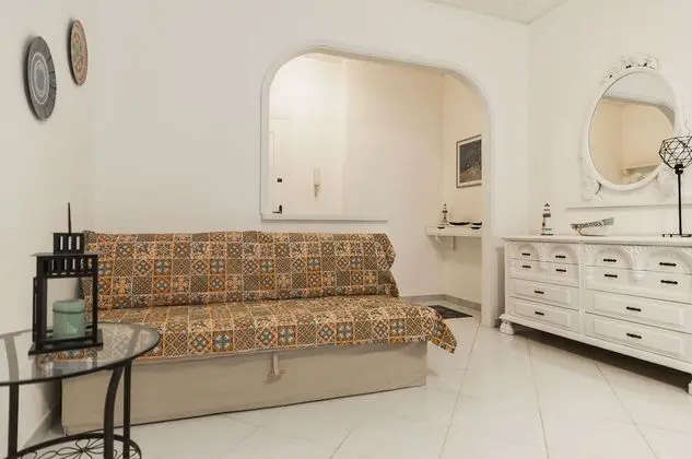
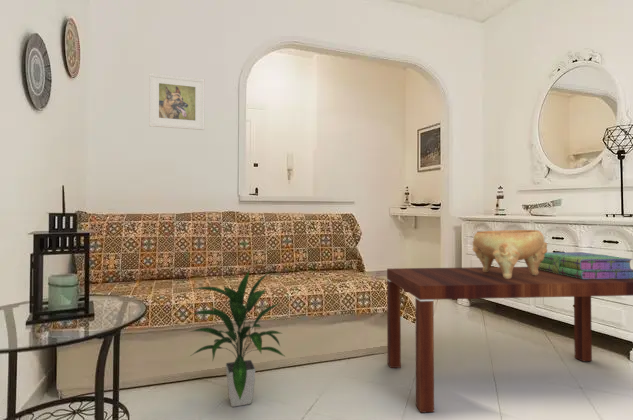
+ stack of books (581, 264)
+ coffee table (515, 297)
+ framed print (177, 102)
+ indoor plant (238, 336)
+ decorative bowl (507, 252)
